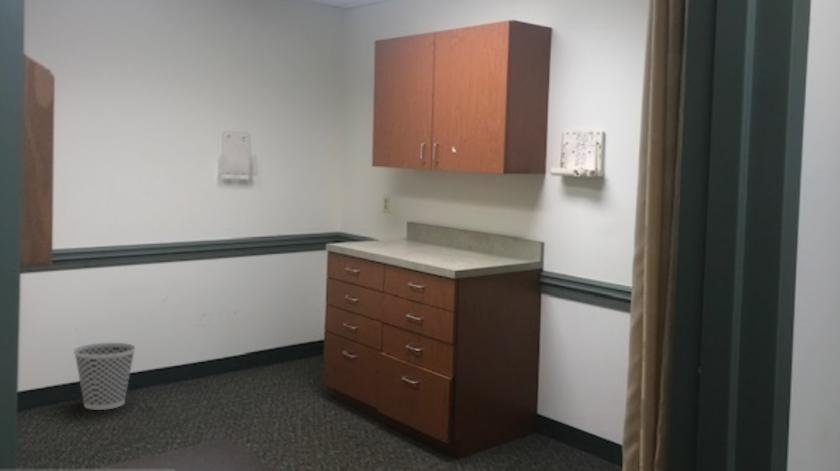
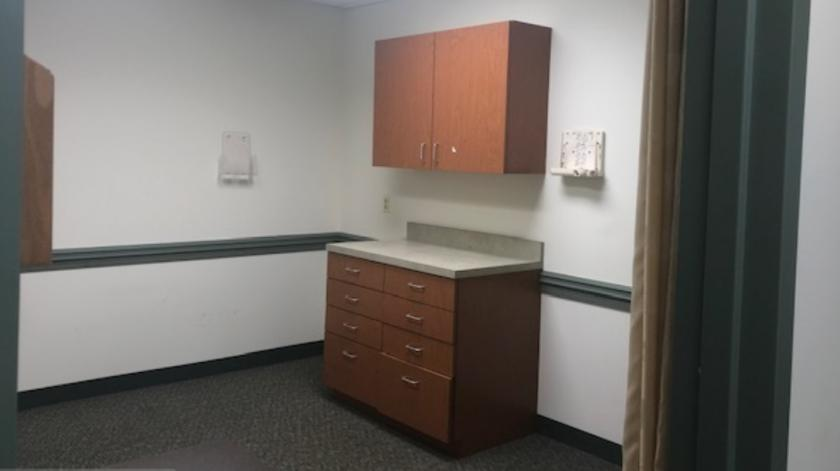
- wastebasket (104, 376)
